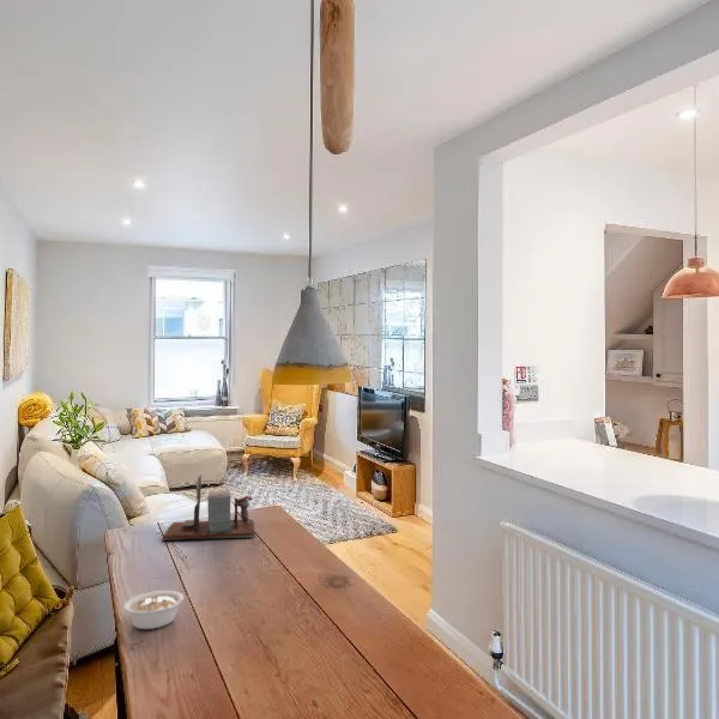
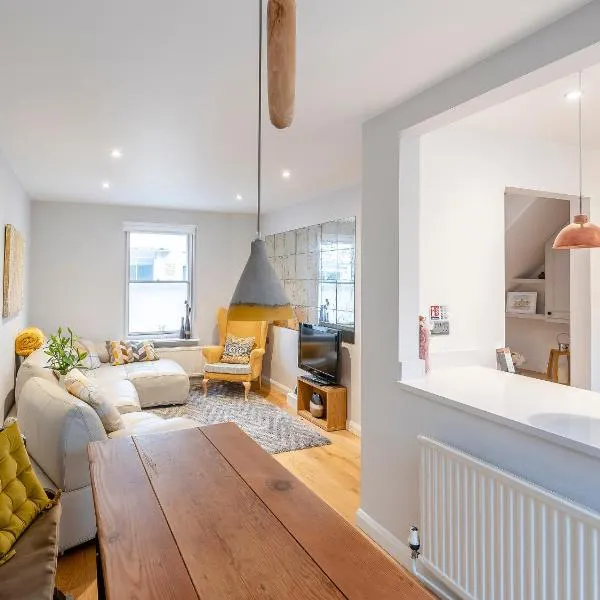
- desk organizer (211, 503)
- legume (156, 608)
